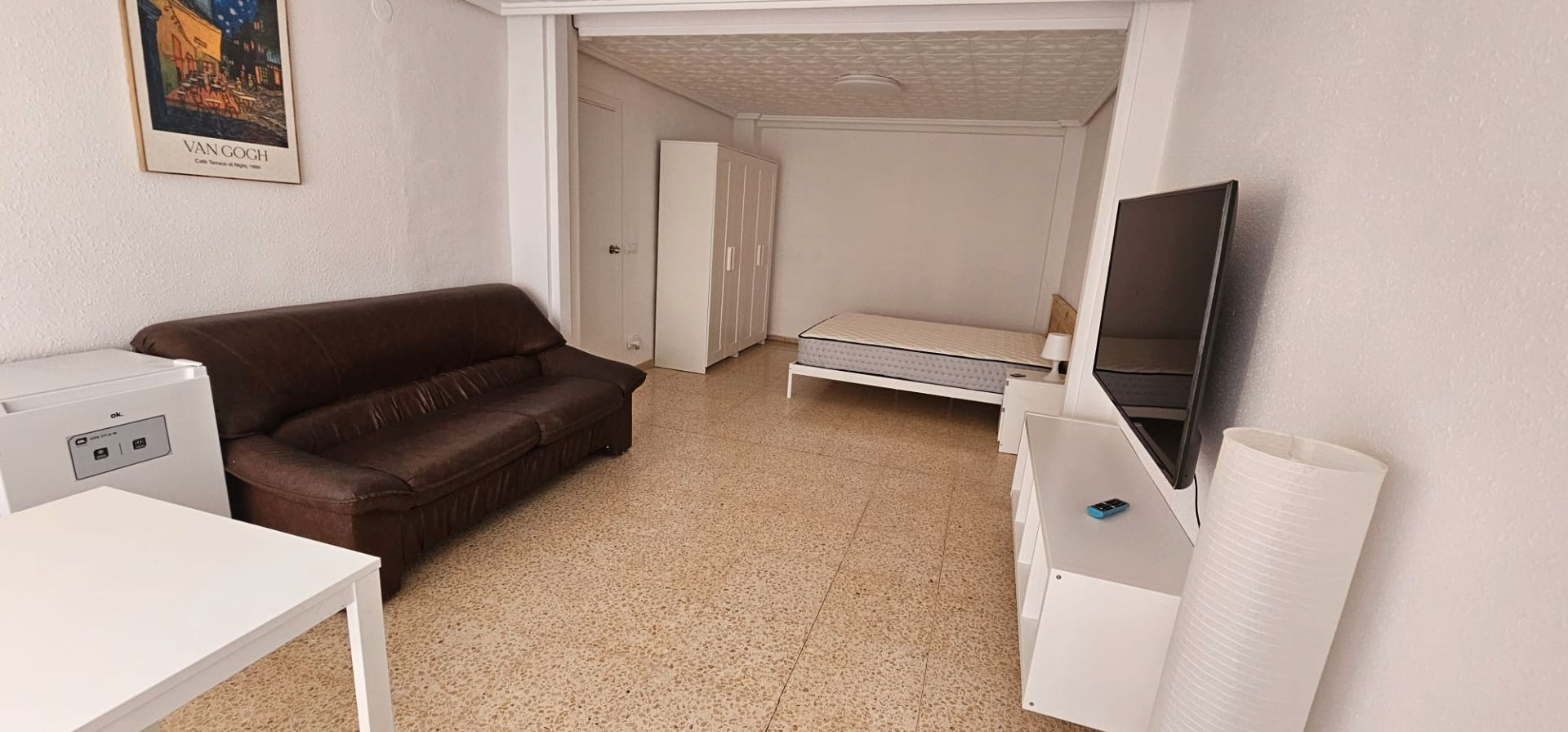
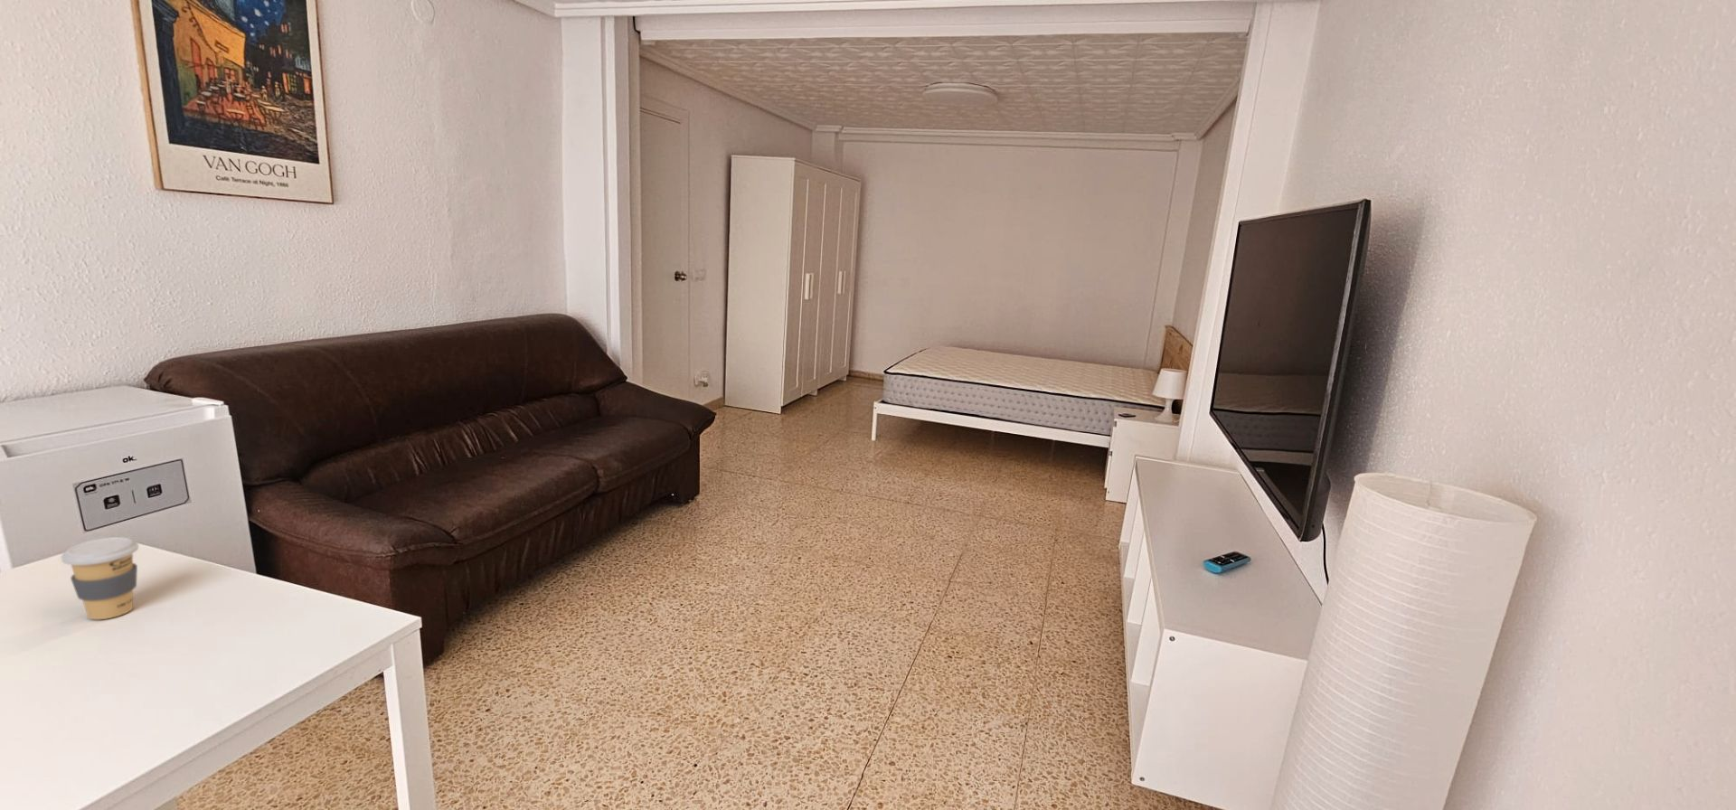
+ coffee cup (105, 579)
